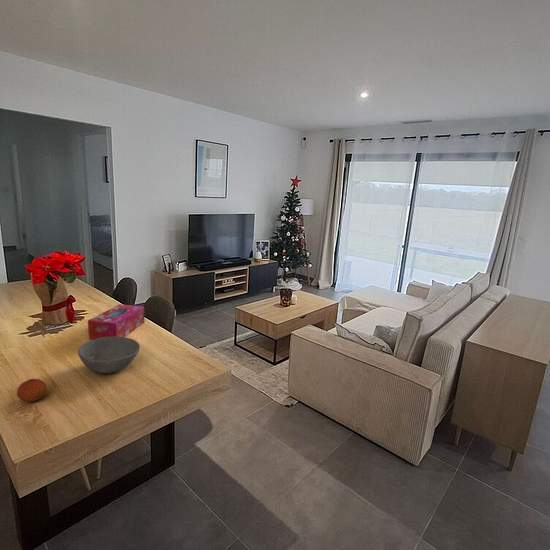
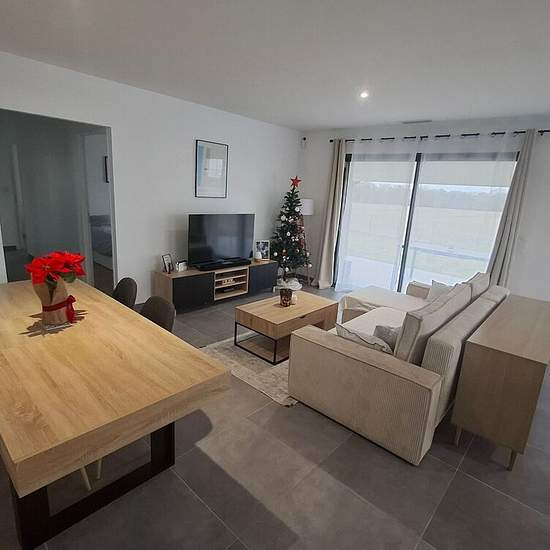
- bowl (110, 357)
- fruit (32, 389)
- tissue box (118, 321)
